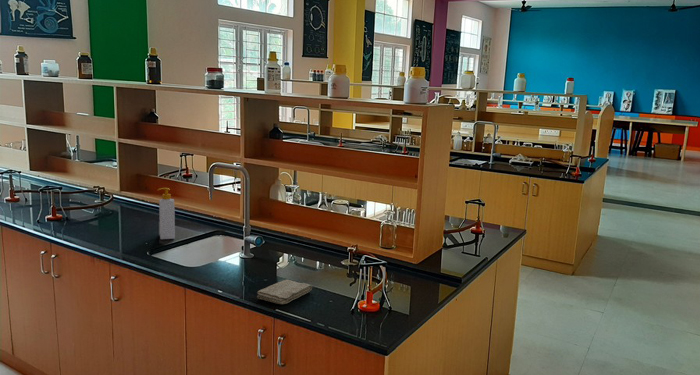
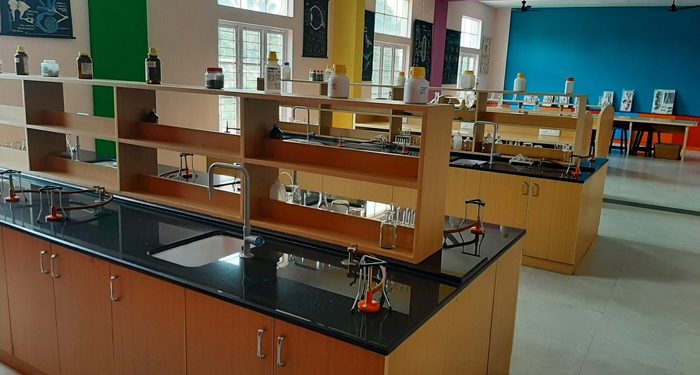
- soap bottle (166, 212)
- washcloth (284, 290)
